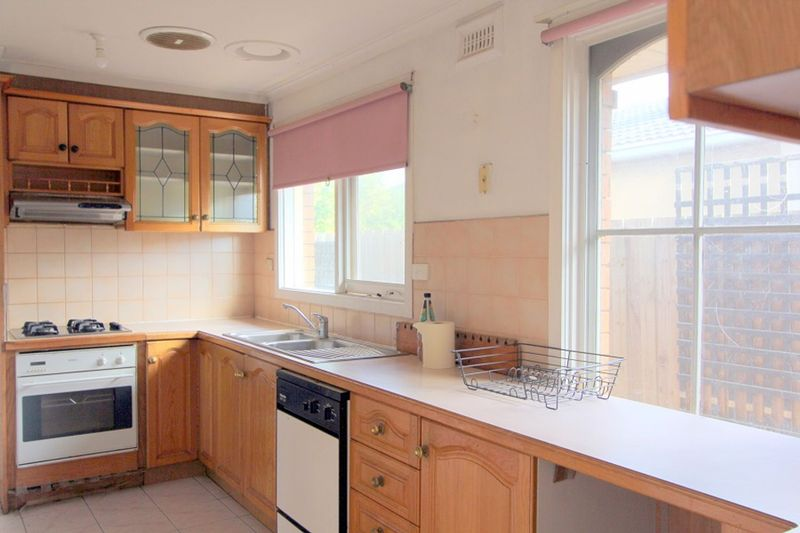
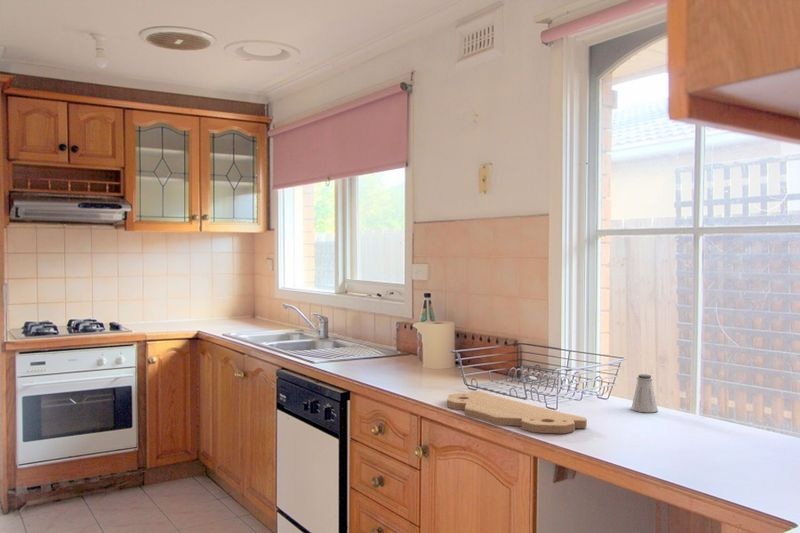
+ saltshaker (644, 392)
+ cutting board (504, 411)
